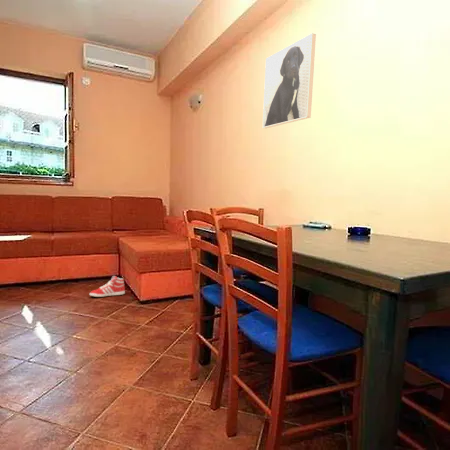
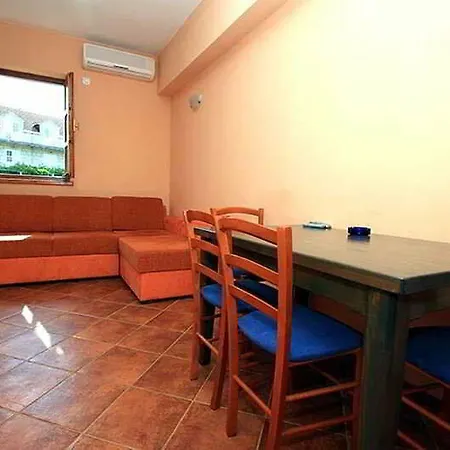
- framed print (286, 85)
- sneaker (107, 286)
